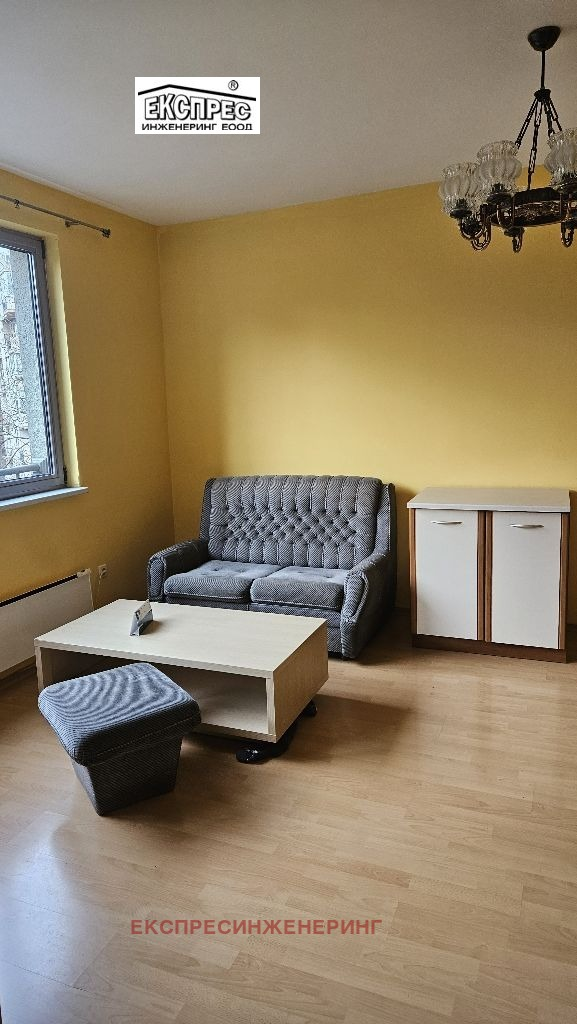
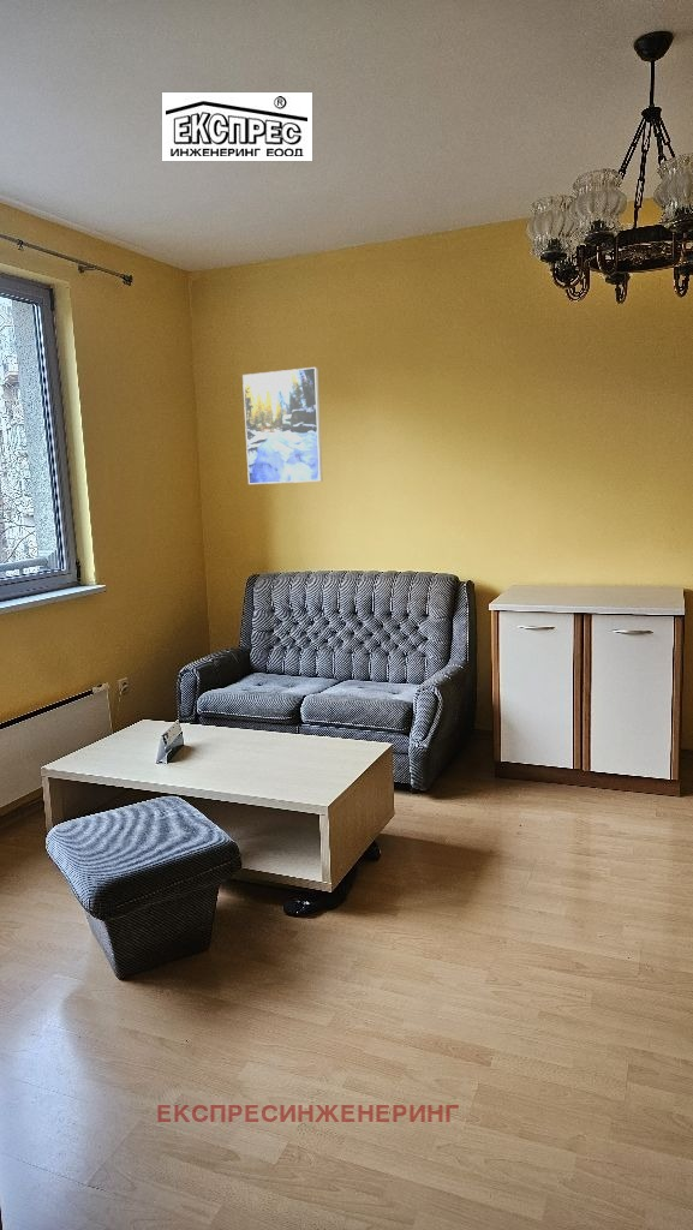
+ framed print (281, 428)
